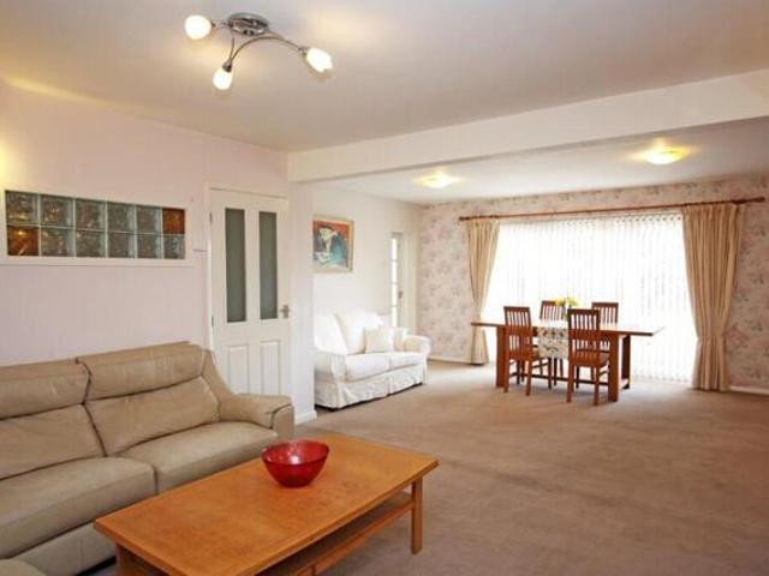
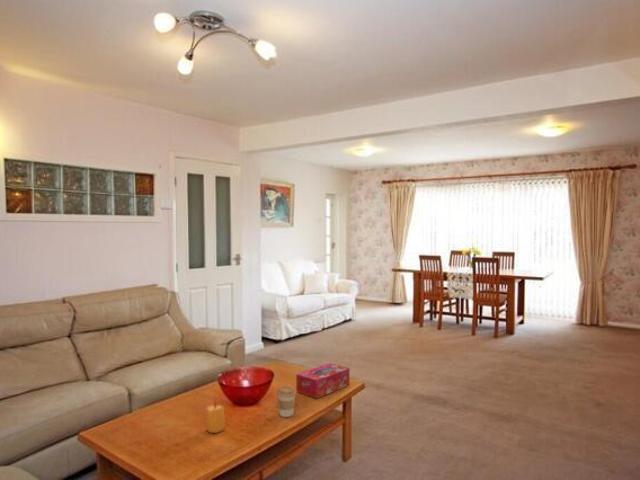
+ coffee cup (286, 401)
+ candle (215, 413)
+ tissue box (323, 379)
